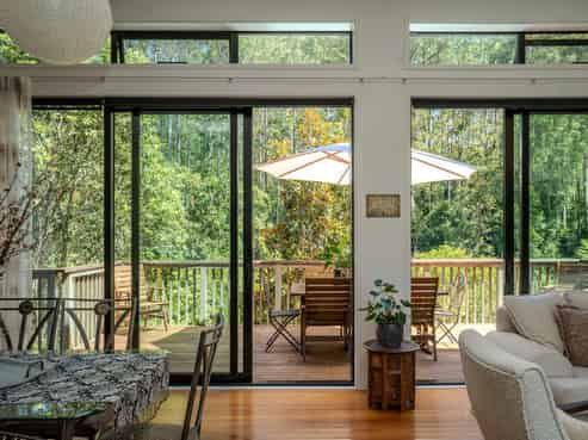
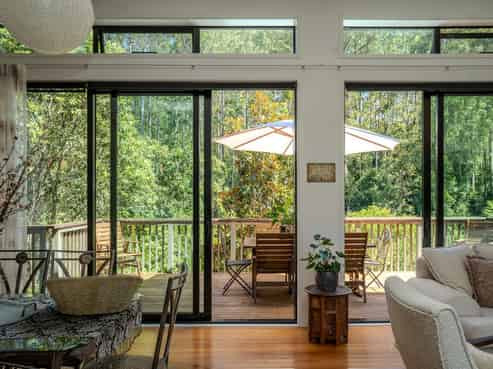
+ fruit basket (94, 289)
